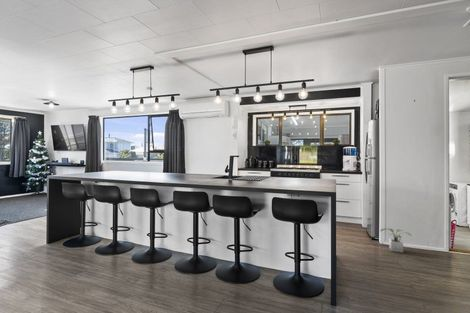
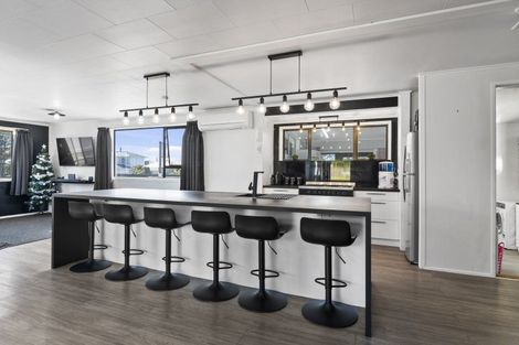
- potted plant (394, 239)
